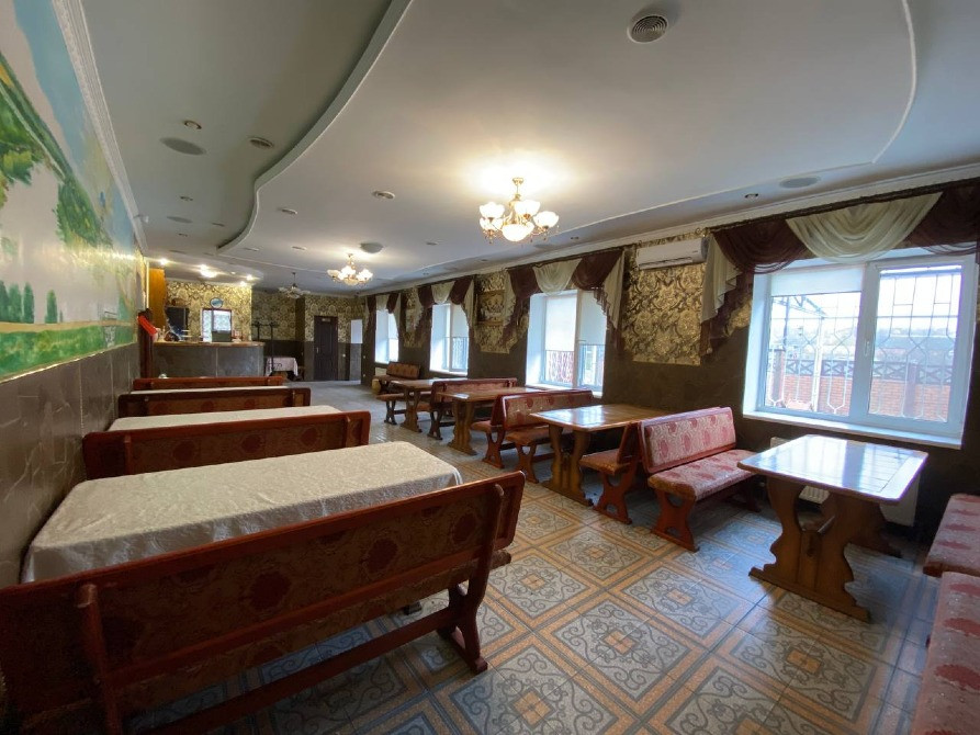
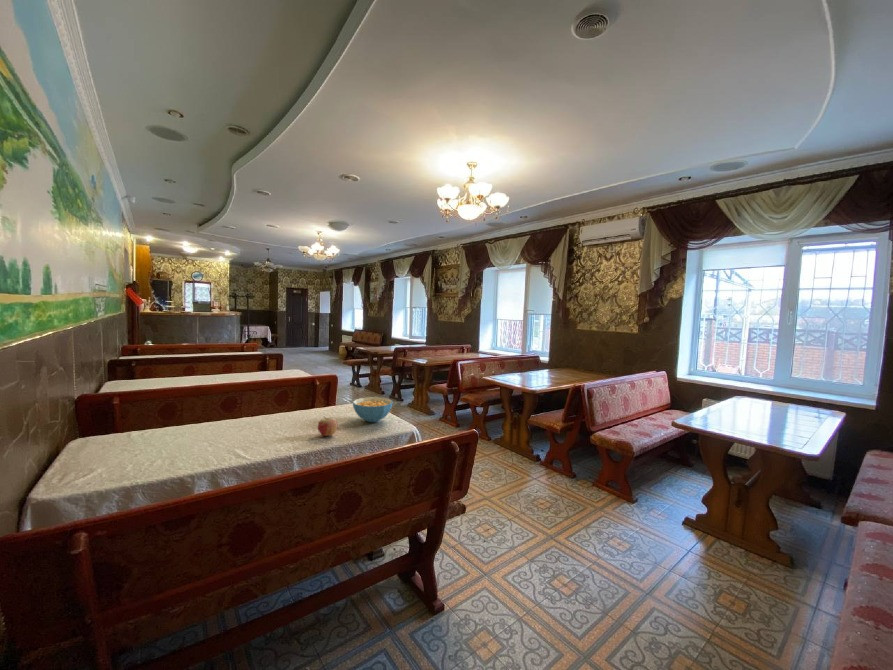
+ fruit (327, 426)
+ cereal bowl (372, 411)
